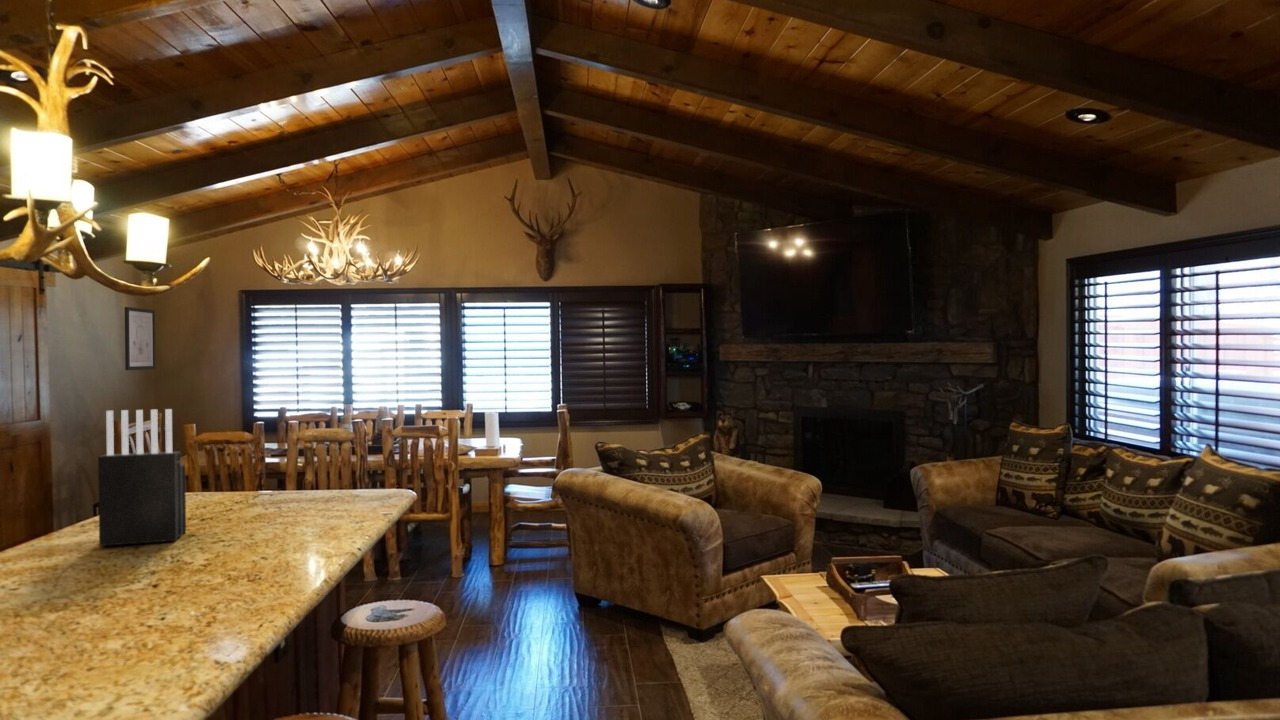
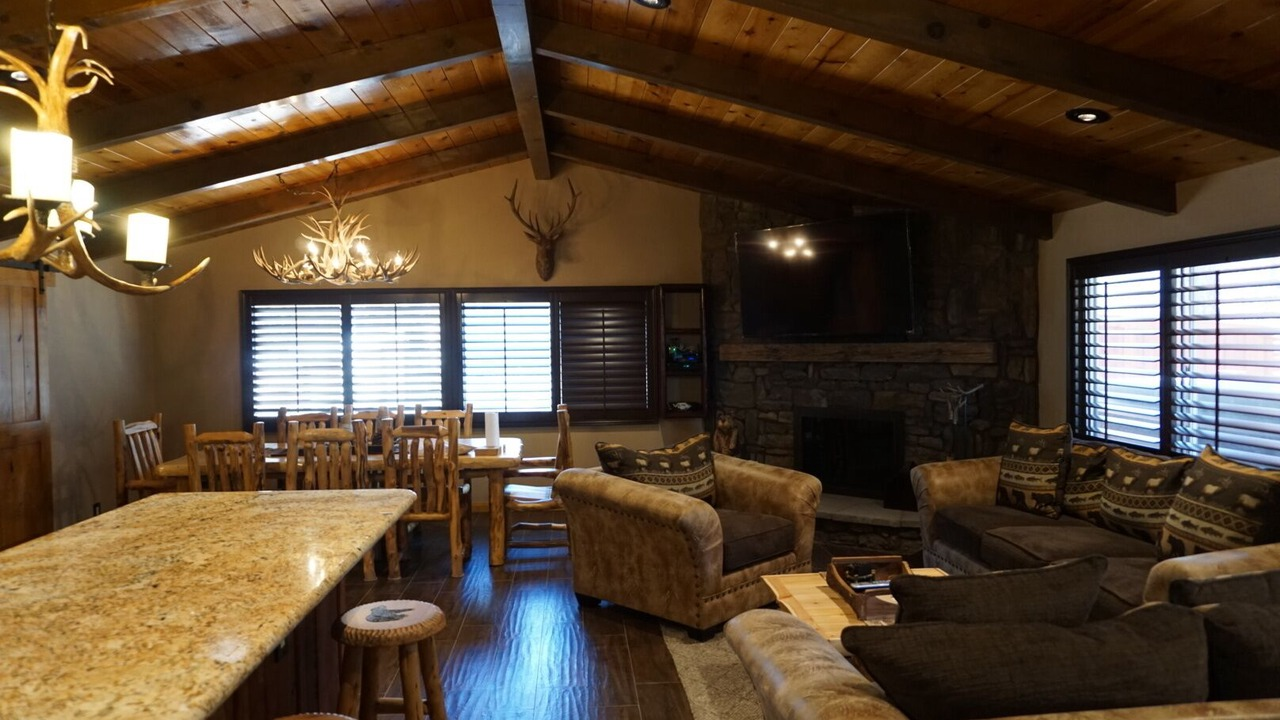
- wall art (140, 339)
- knife block (144, 473)
